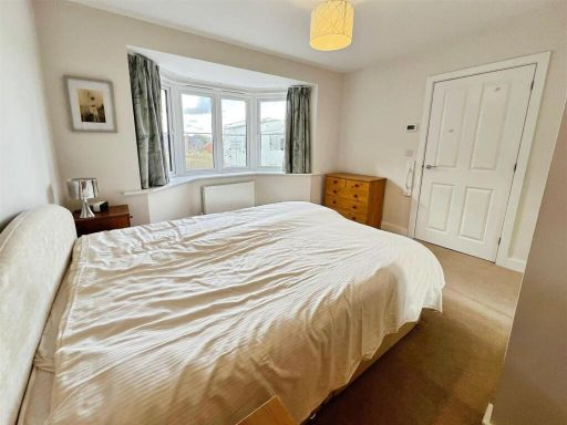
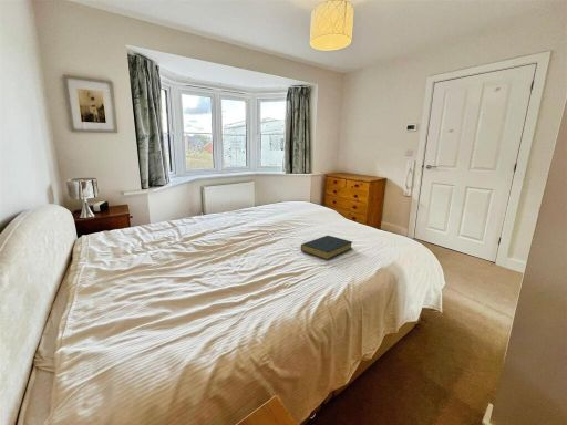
+ hardback book (327, 246)
